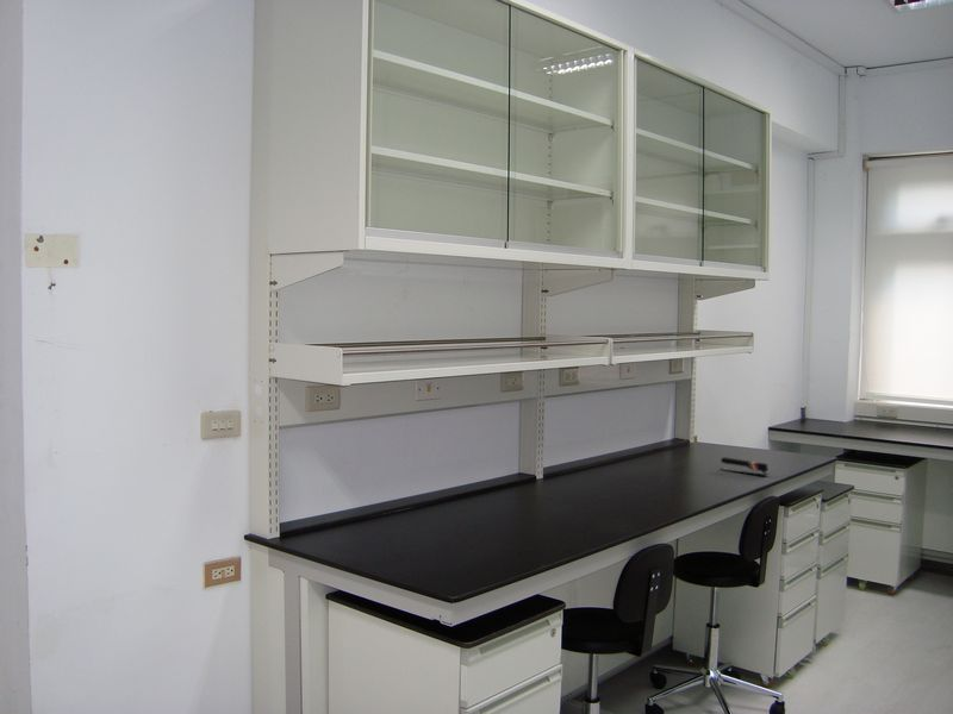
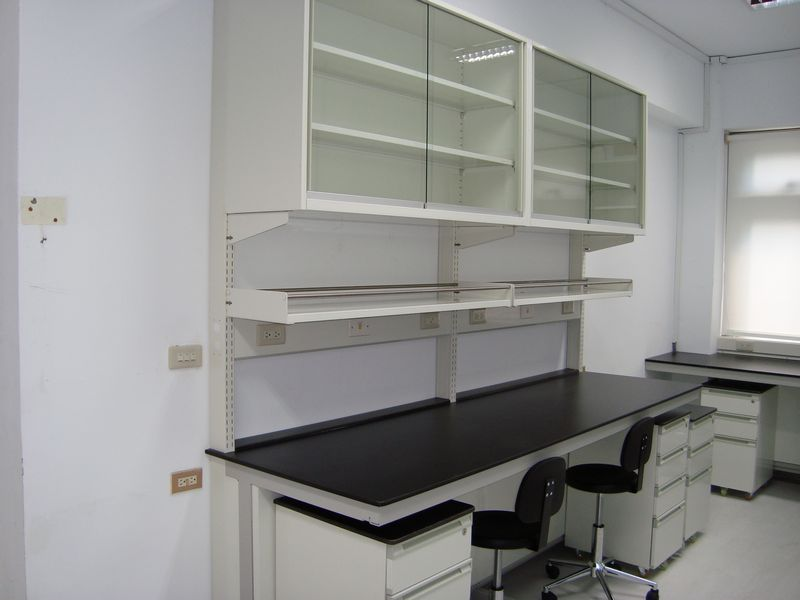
- stapler (743, 465)
